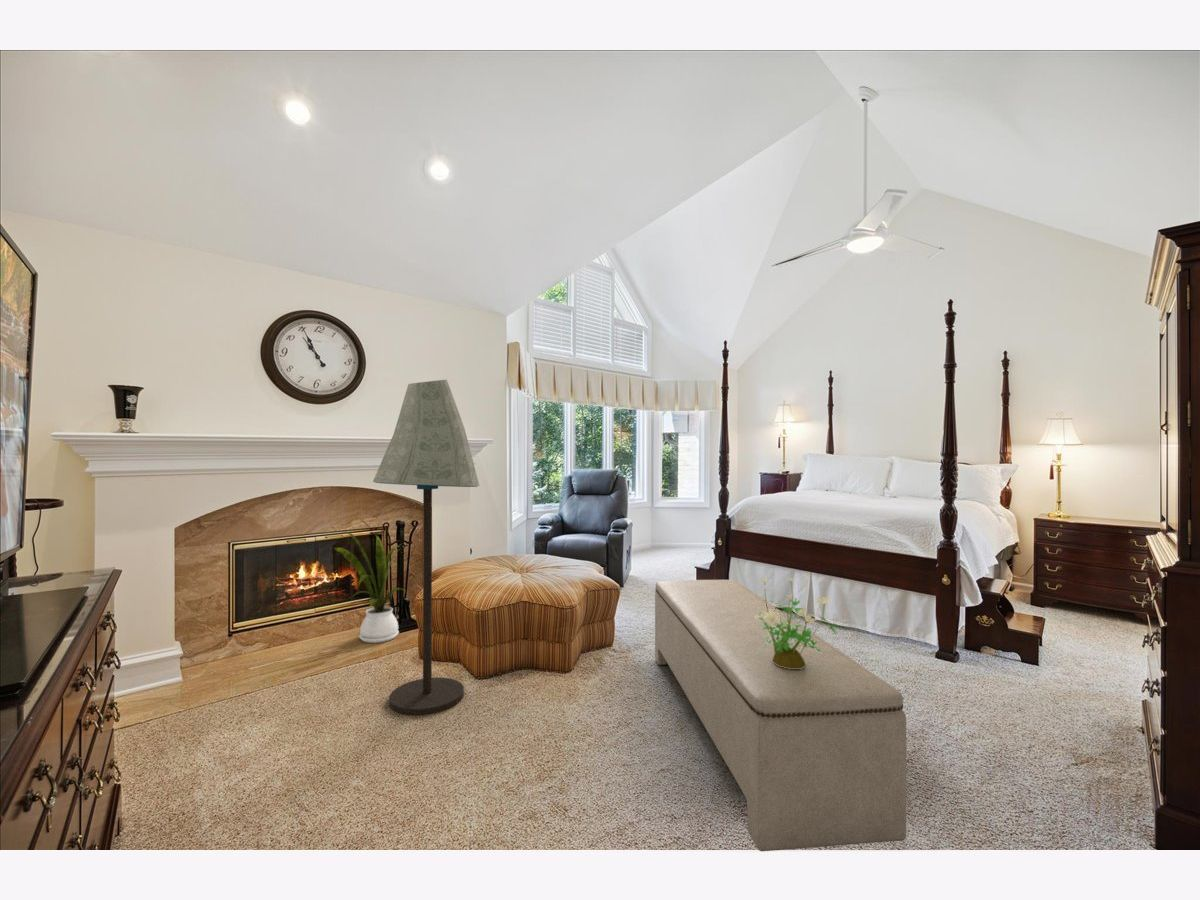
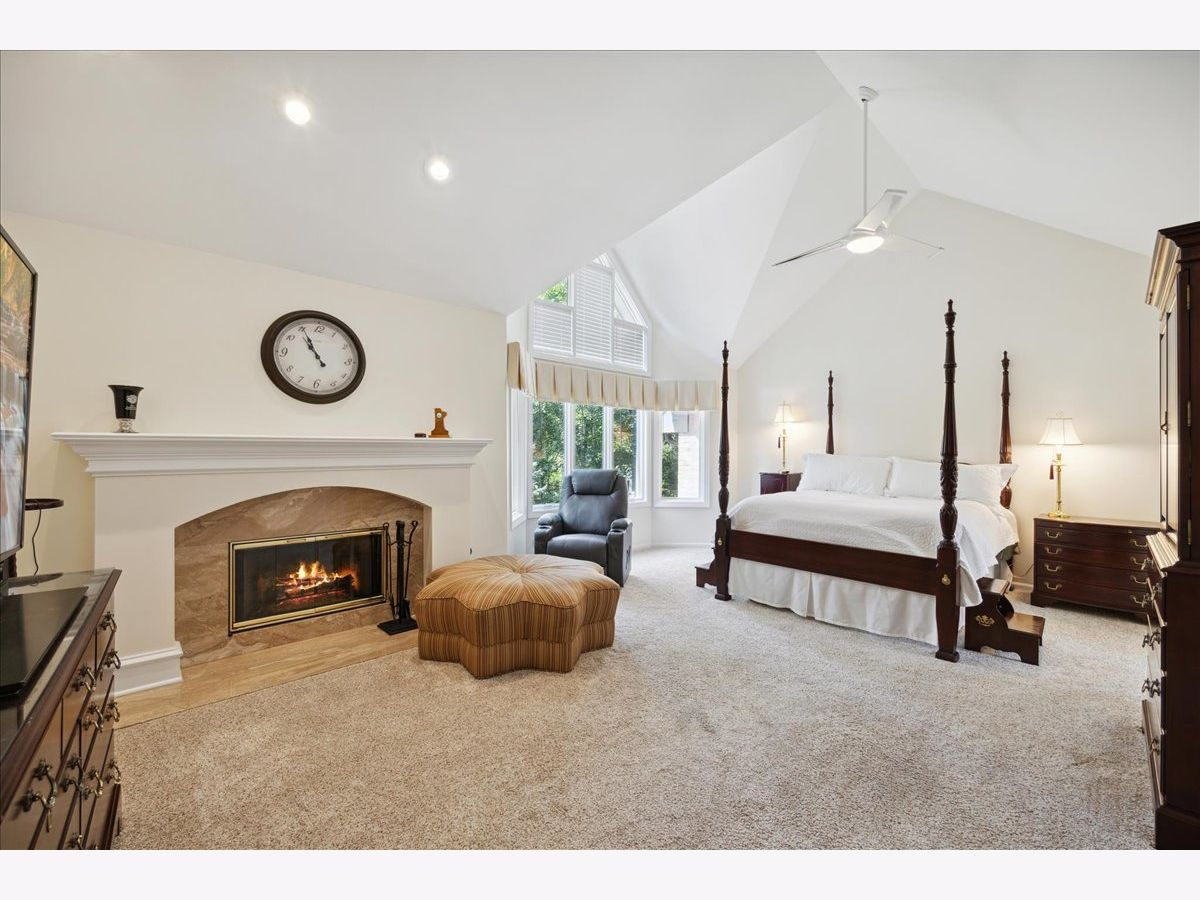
- house plant (374, 582)
- potted plant (789, 619)
- floor lamp (427, 537)
- bench (742, 669)
